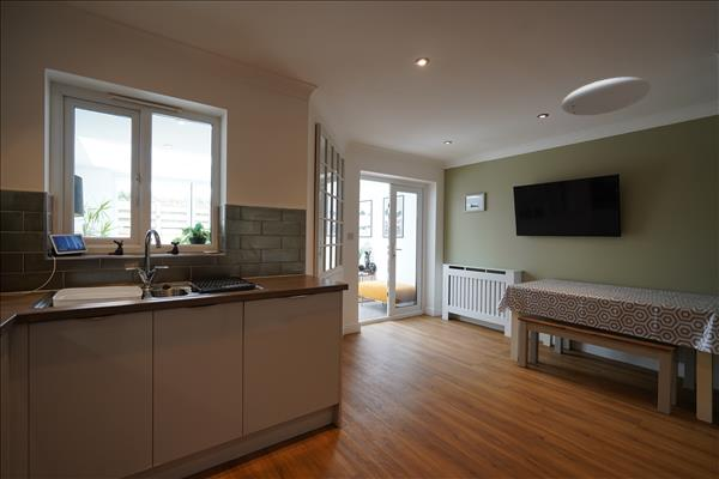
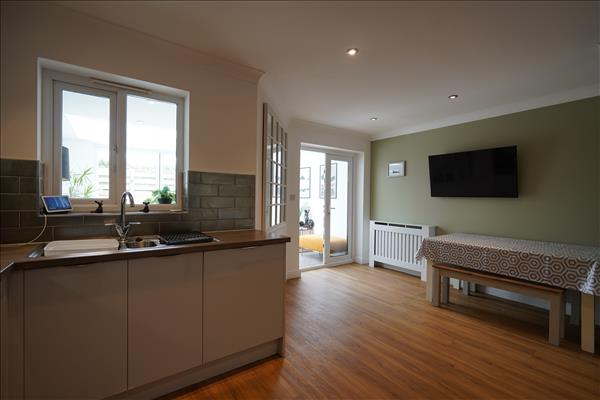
- ceiling light (603, 98)
